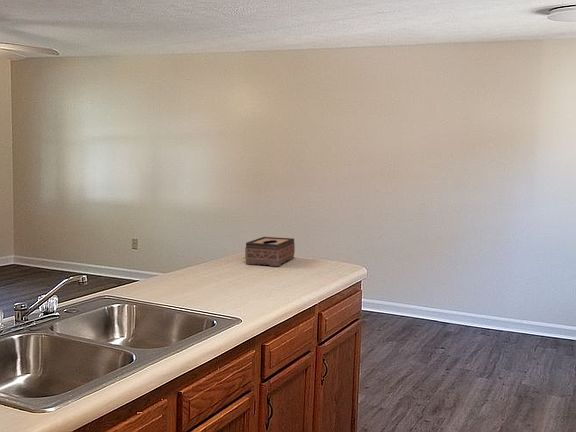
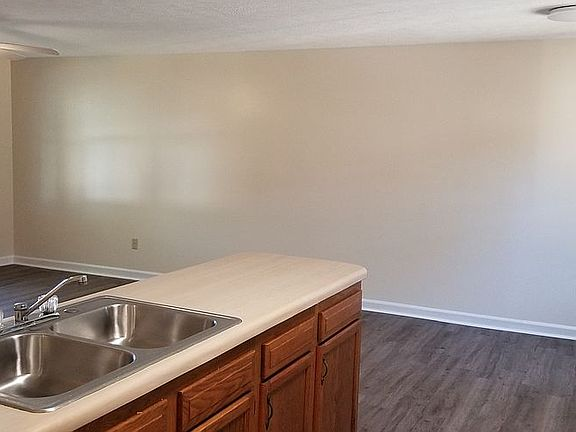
- tissue box (270, 250)
